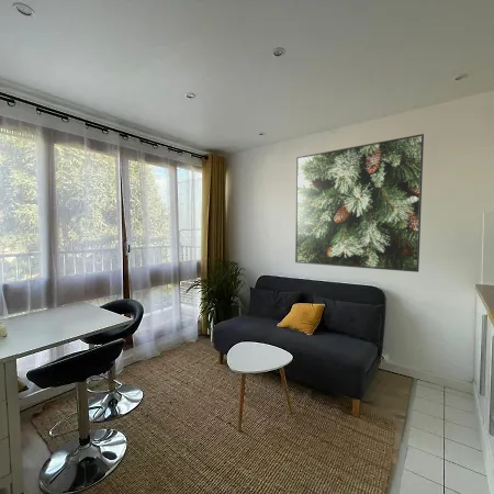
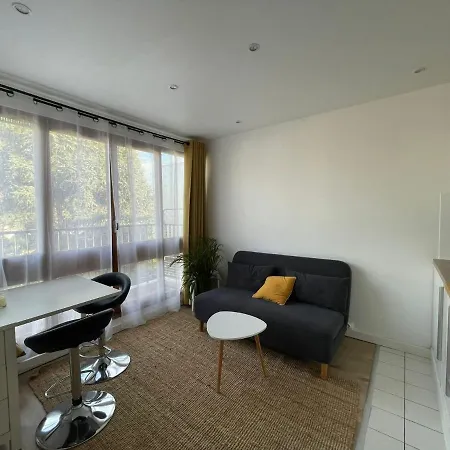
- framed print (350, 207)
